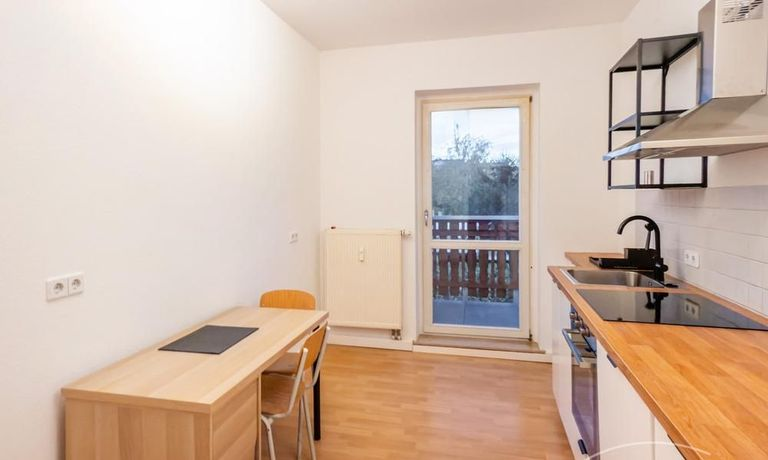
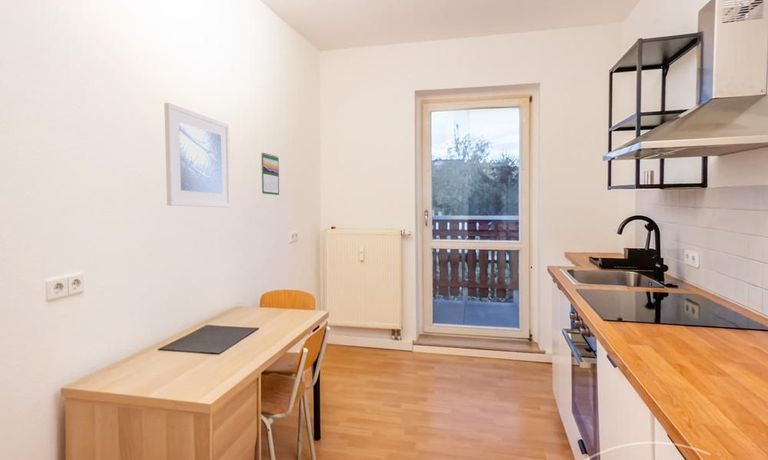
+ calendar (270, 174)
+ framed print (201, 160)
